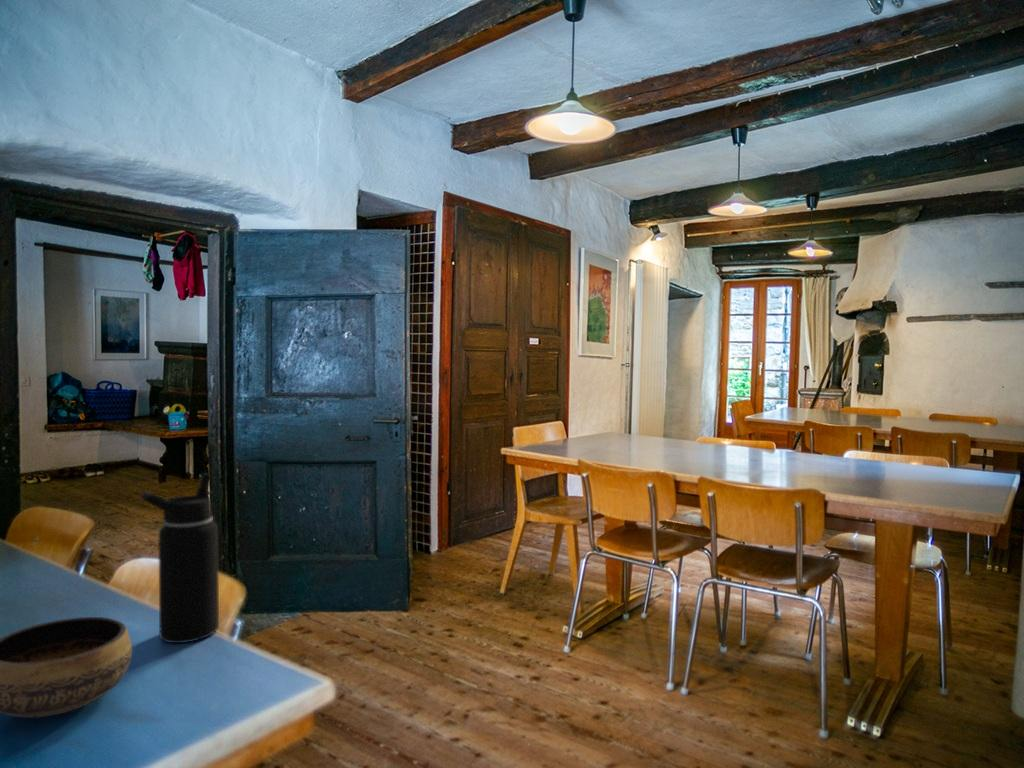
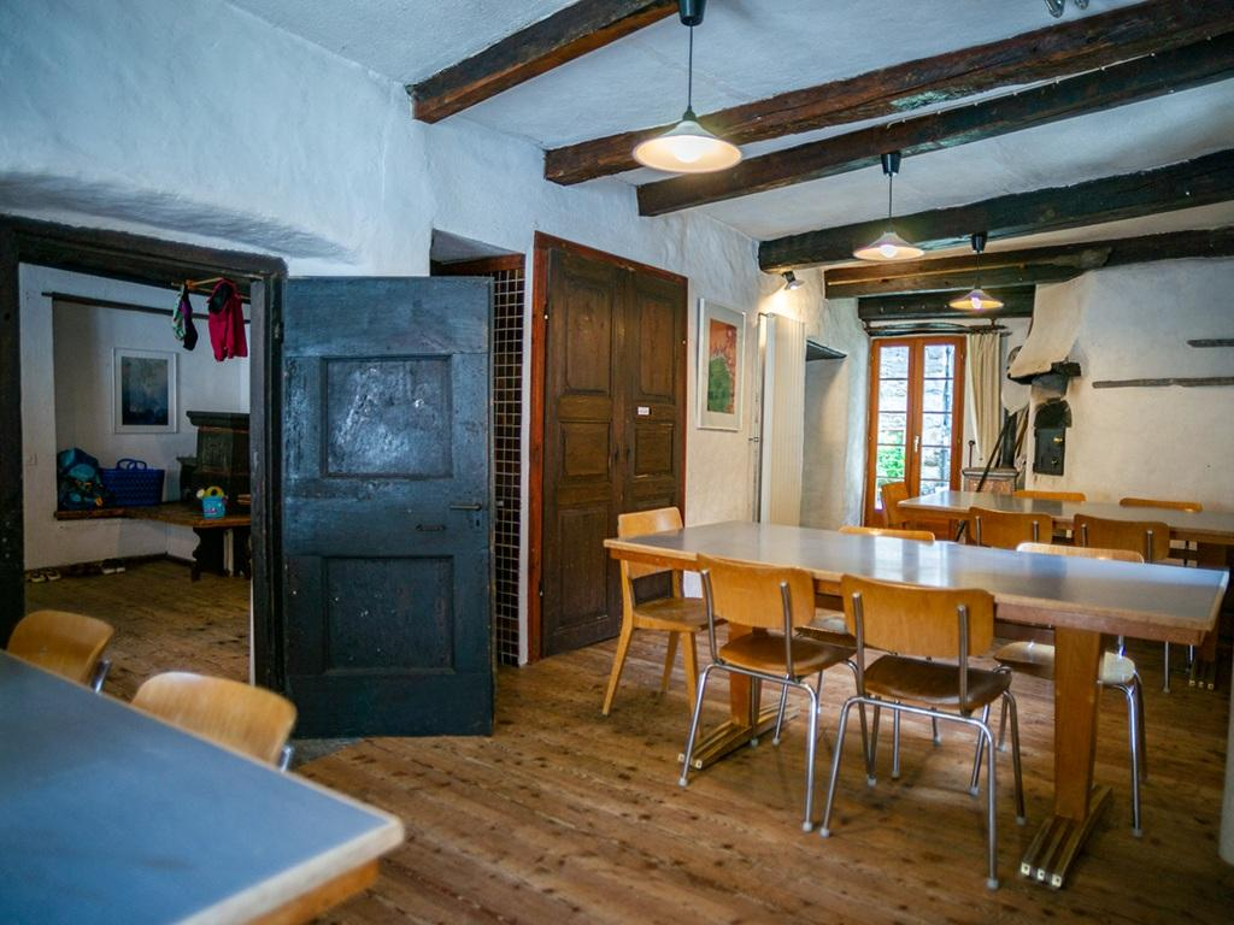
- water bottle (180, 555)
- bowl (58, 670)
